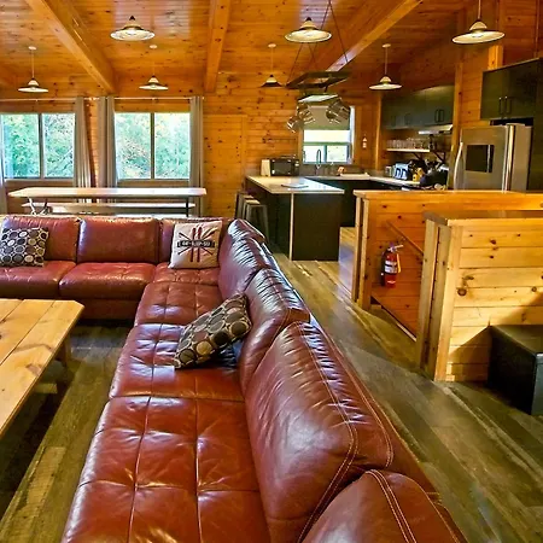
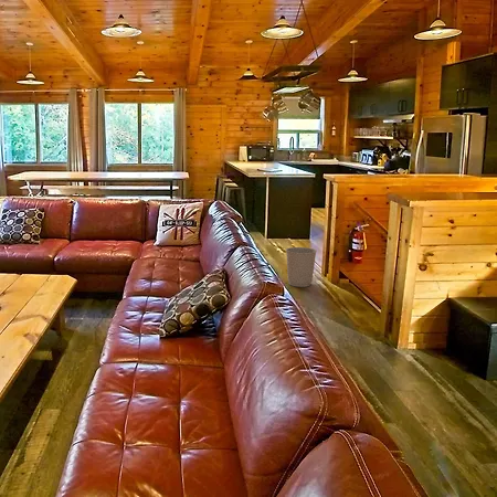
+ trash can (300, 267)
